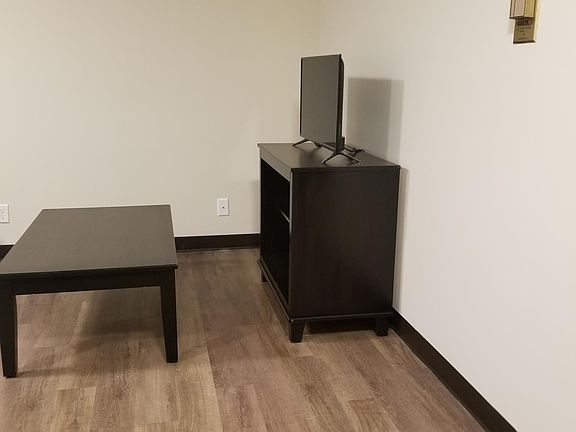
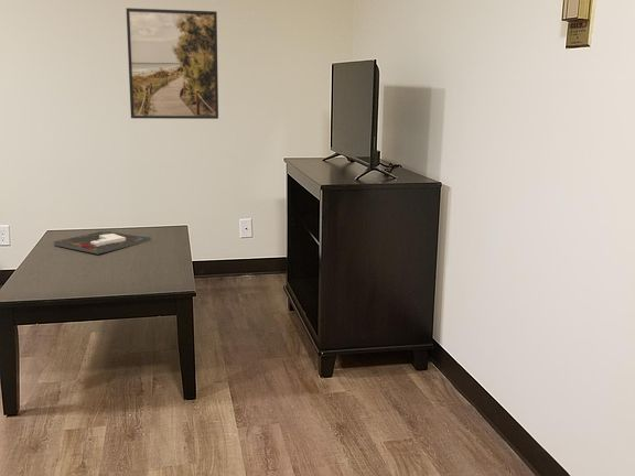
+ board game (101, 240)
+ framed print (173, 65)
